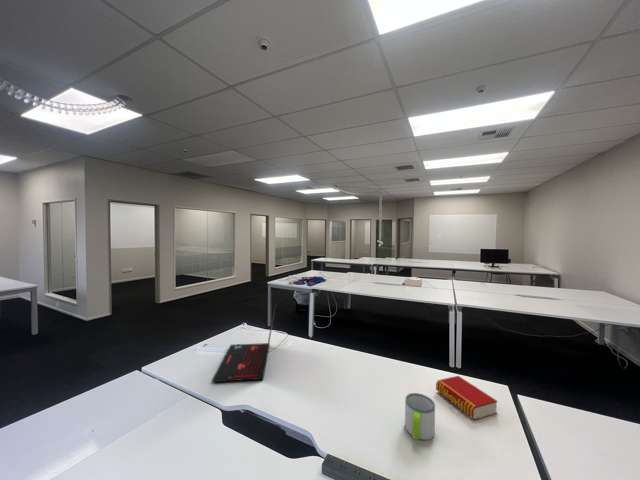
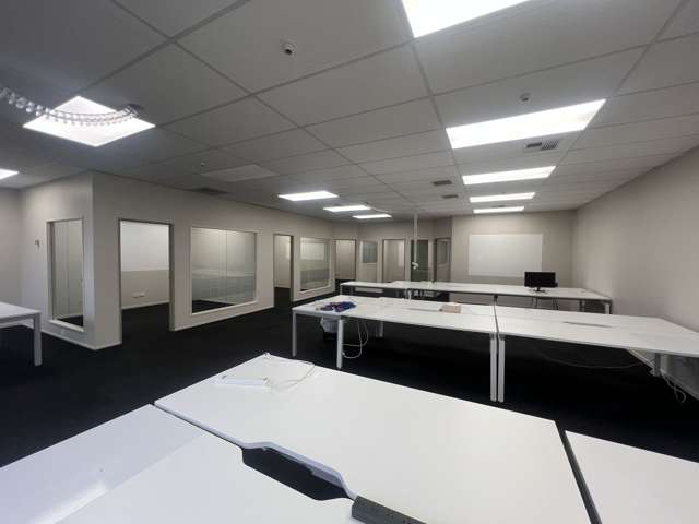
- book (464, 395)
- laptop (248, 344)
- mug (418, 418)
